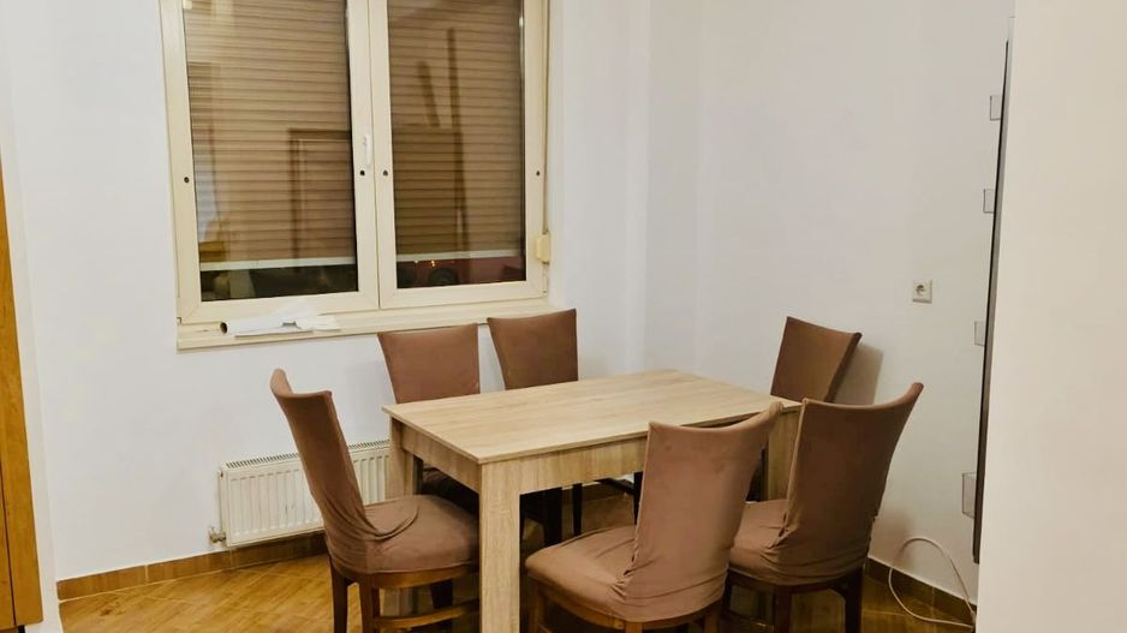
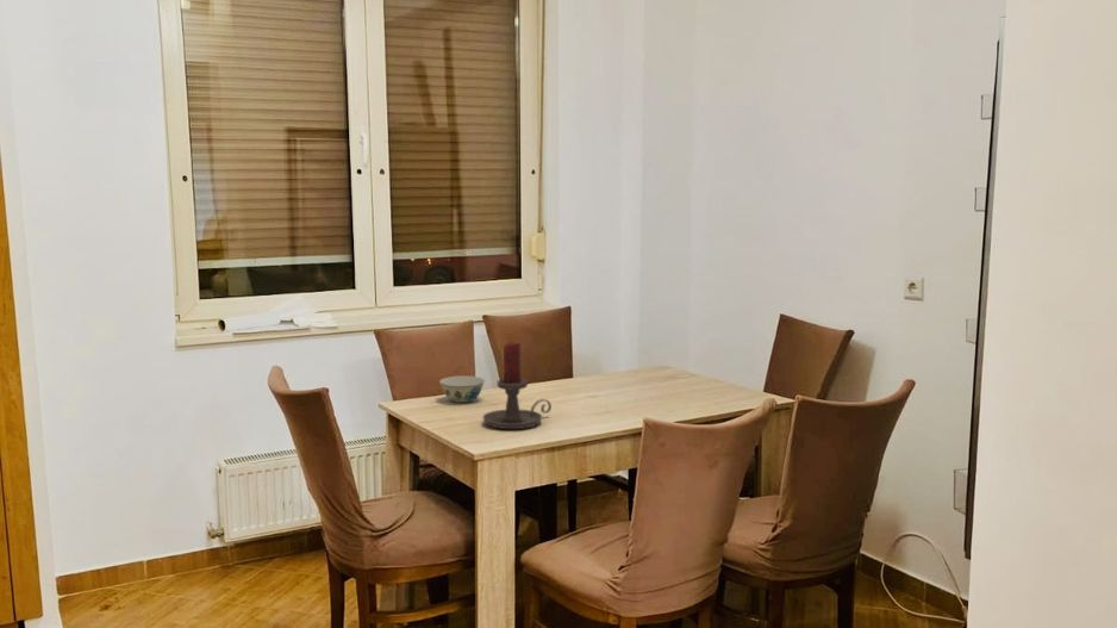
+ chinaware (462, 390)
+ candle holder (519, 381)
